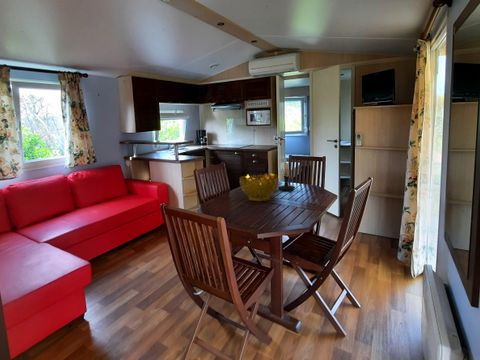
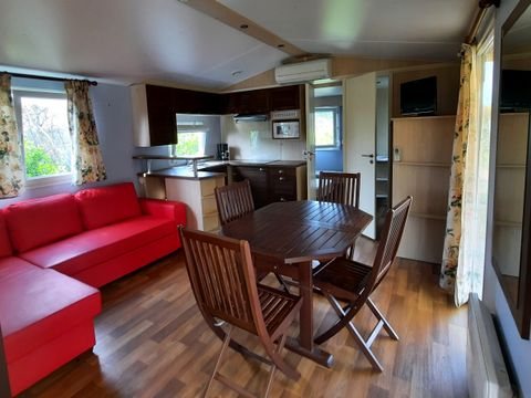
- decorative bowl (259, 187)
- candle holder (286, 173)
